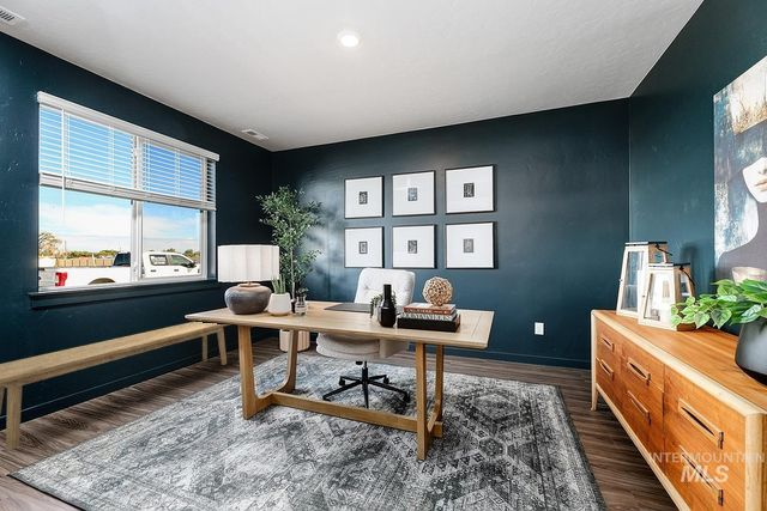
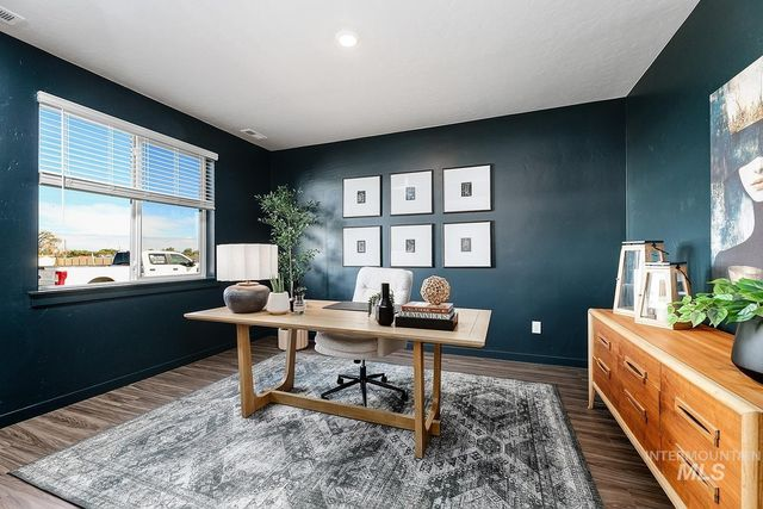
- bench (132, 354)
